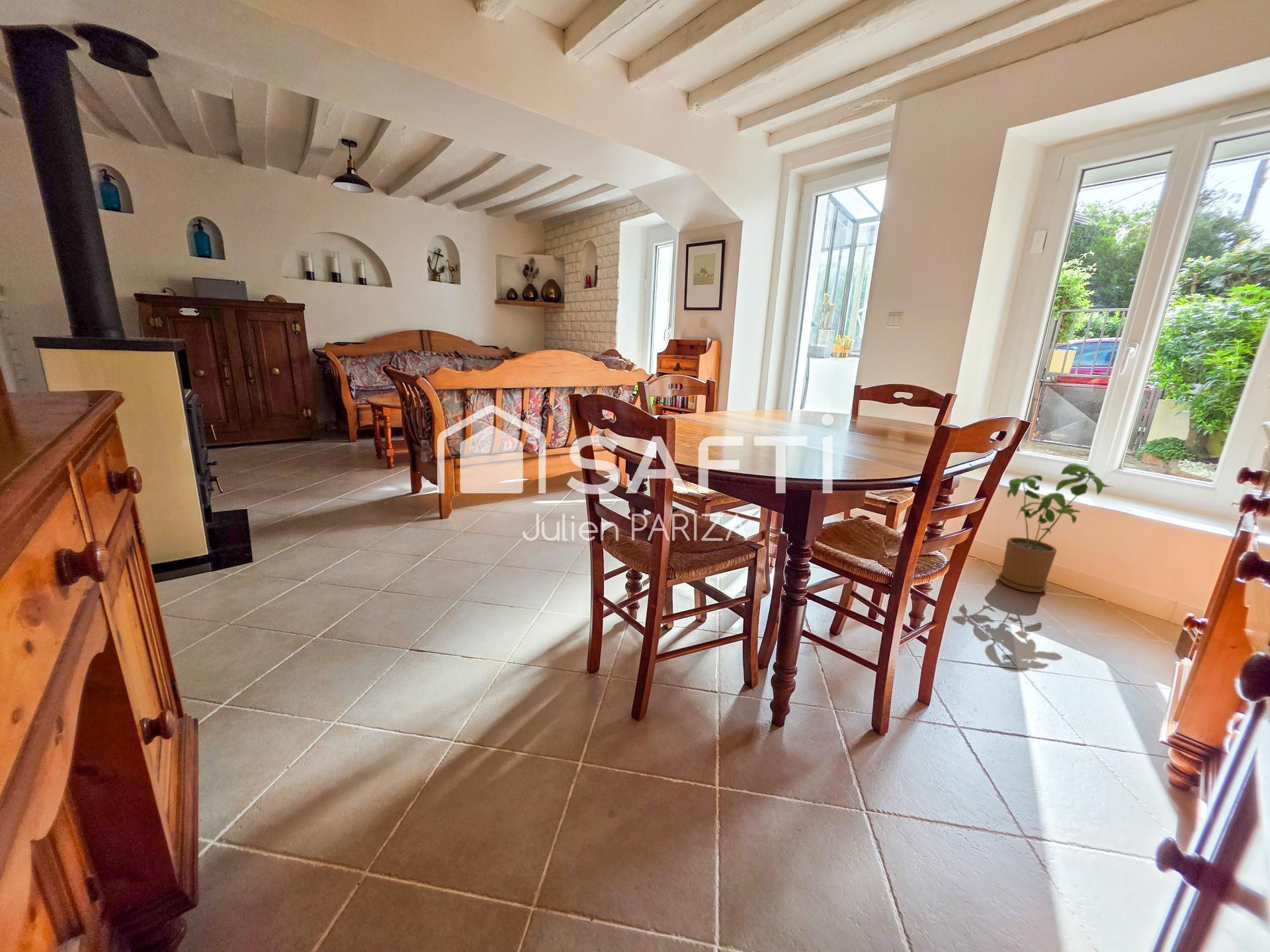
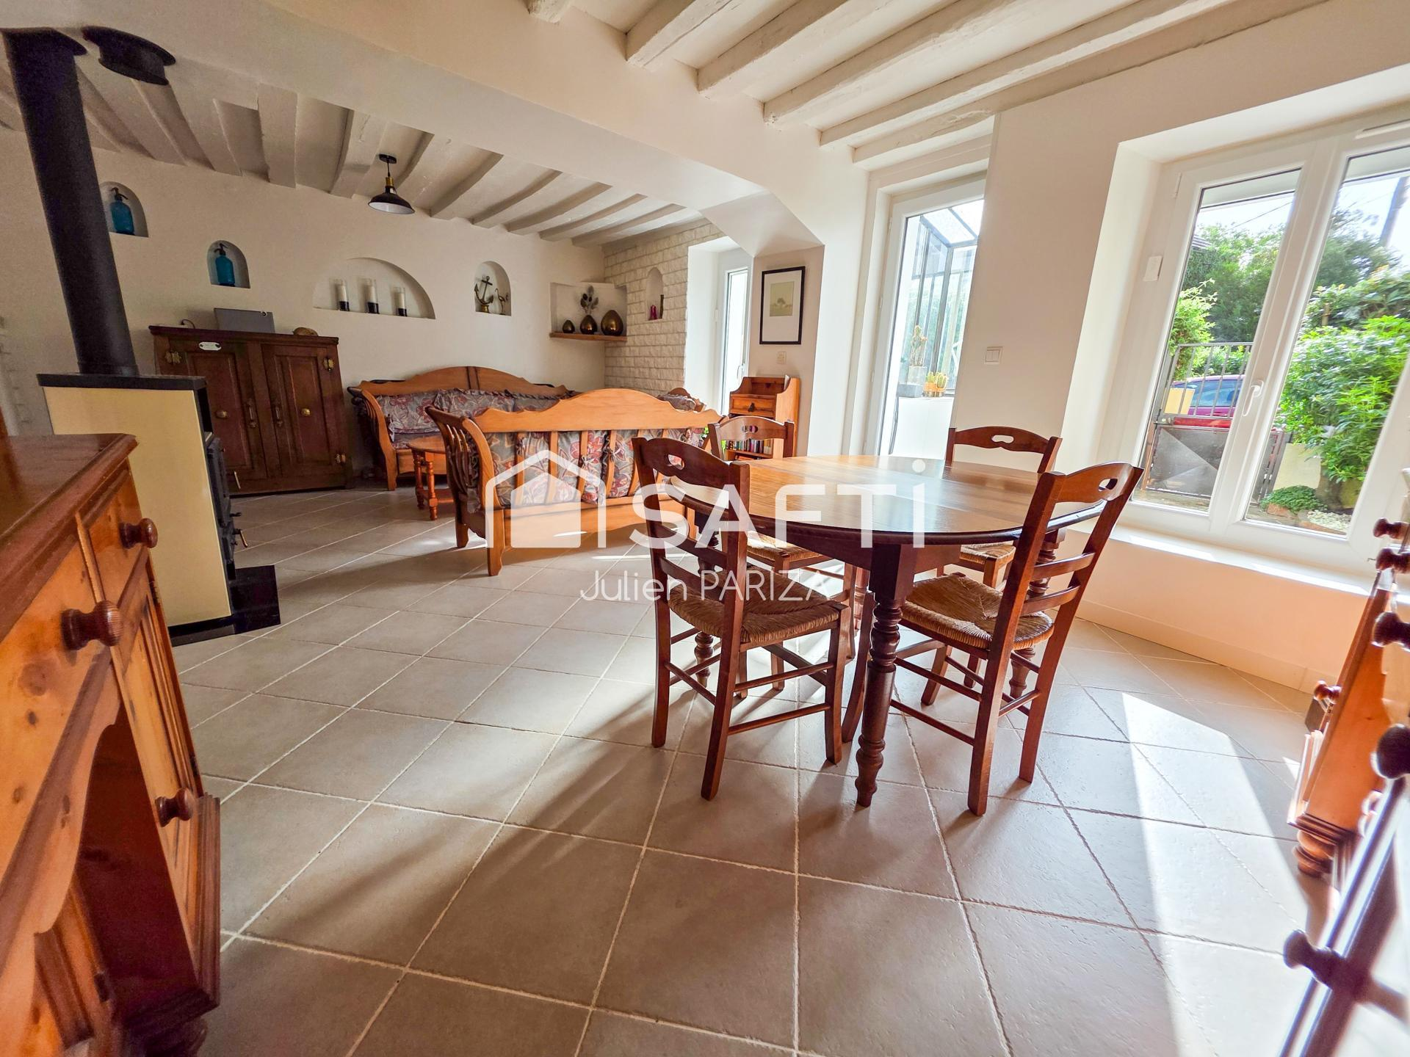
- house plant (1040, 526)
